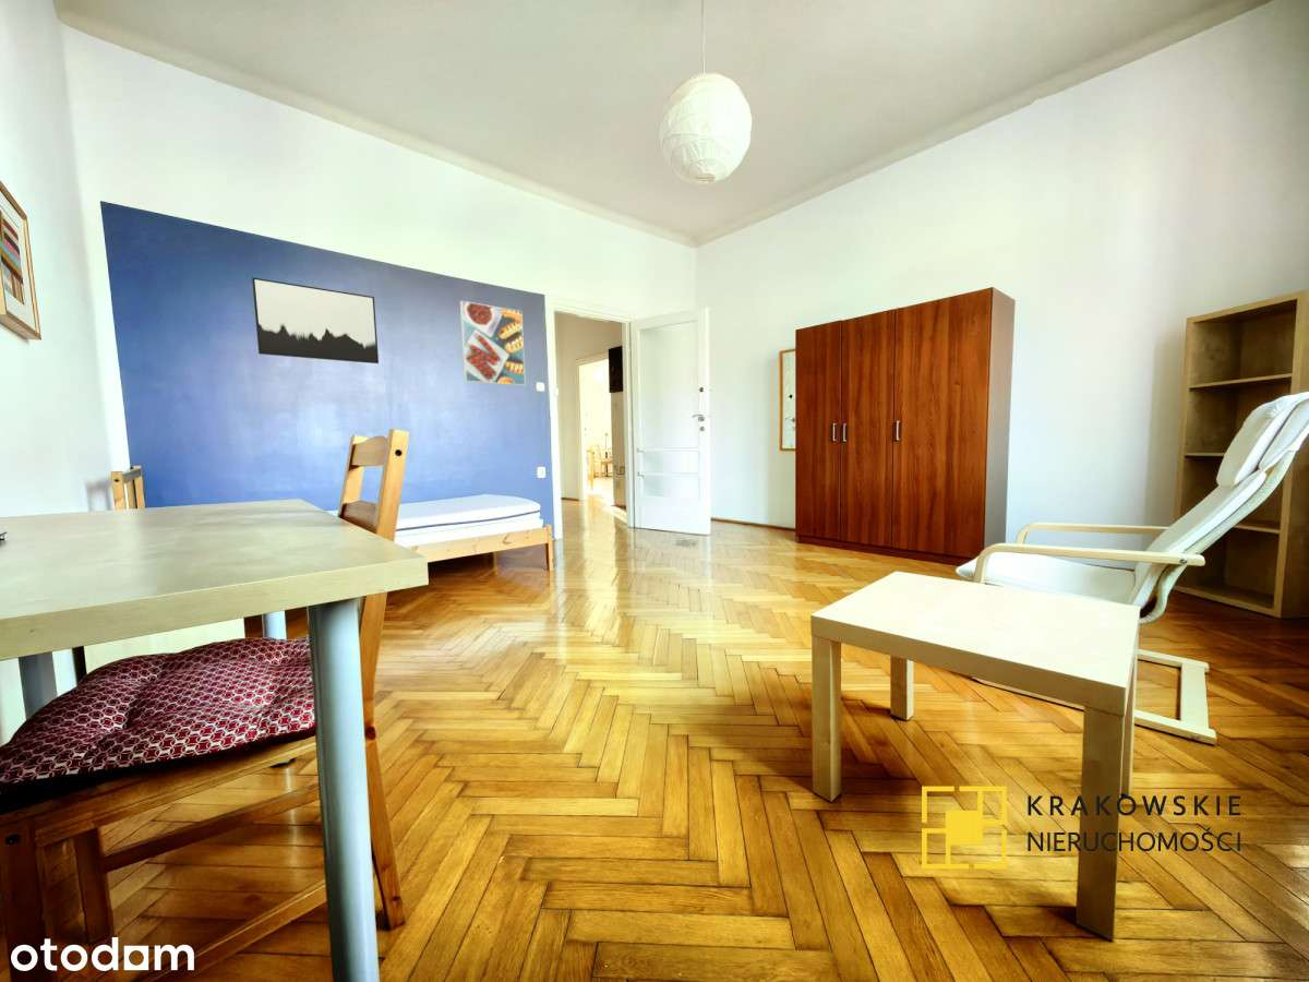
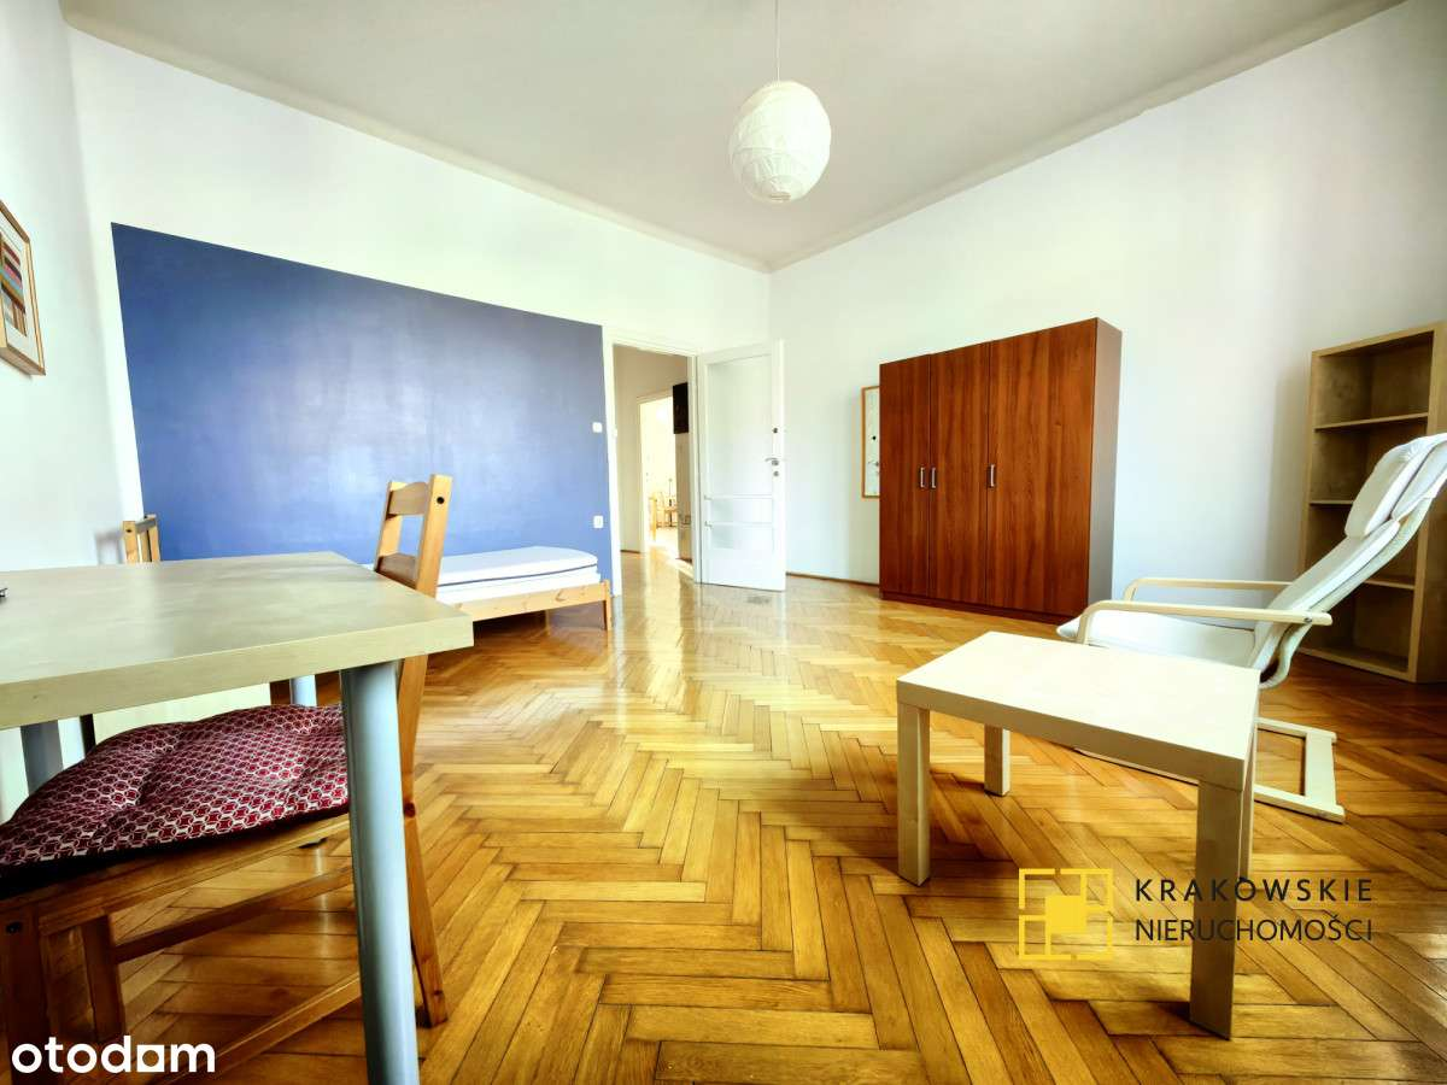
- wall art (320, 323)
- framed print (493, 345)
